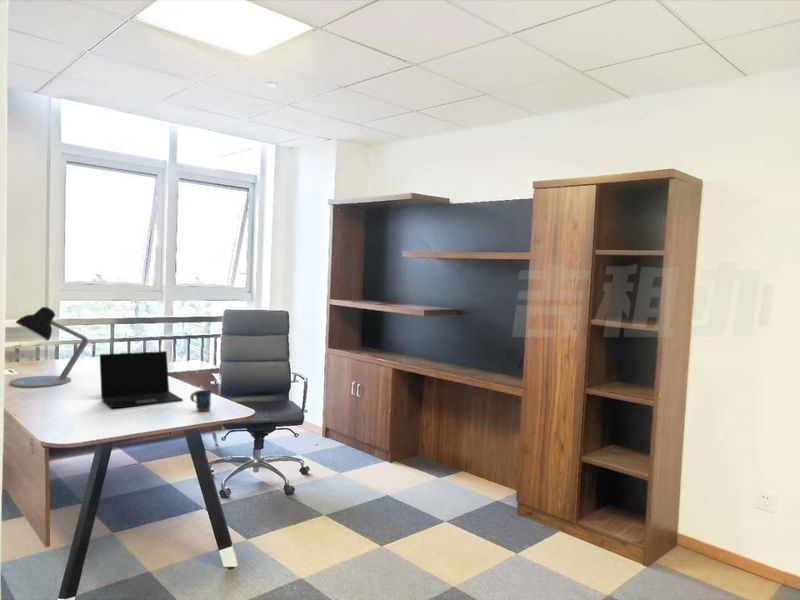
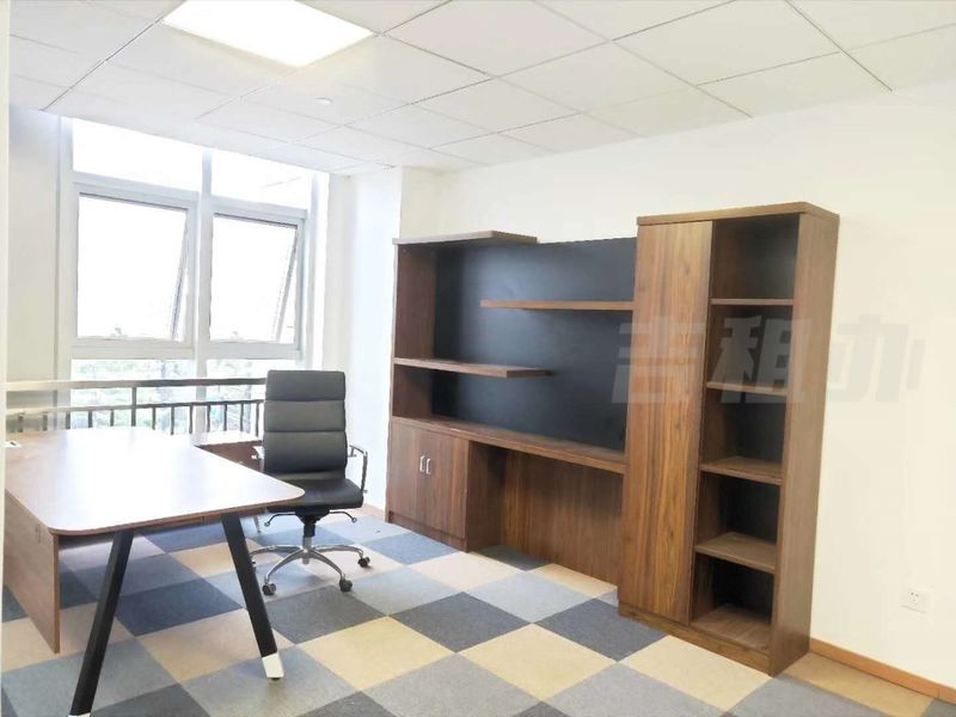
- mug (199, 400)
- laptop (141, 377)
- desk lamp (48, 340)
